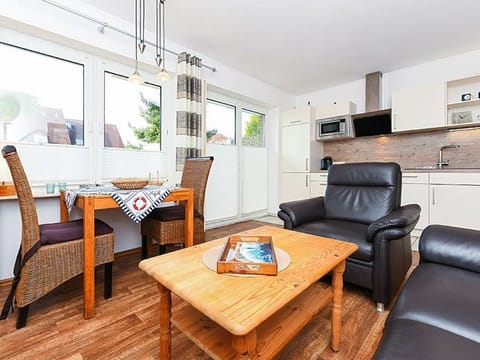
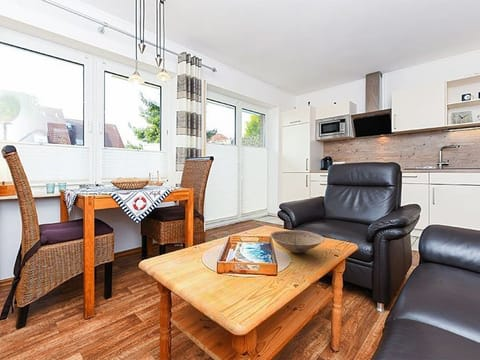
+ bowl (296, 243)
